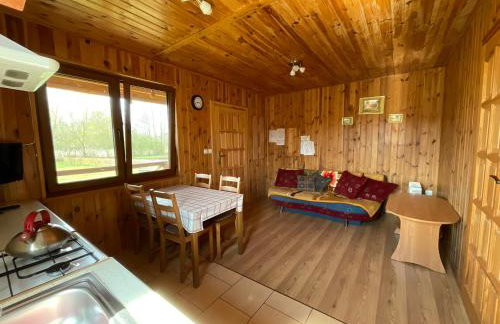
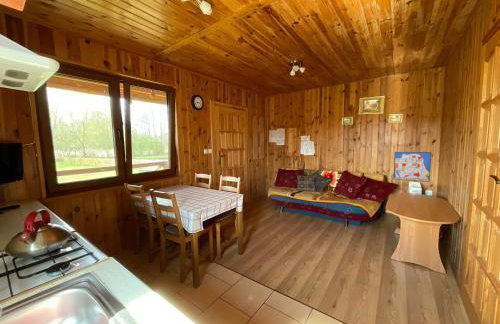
+ wall art (411, 166)
